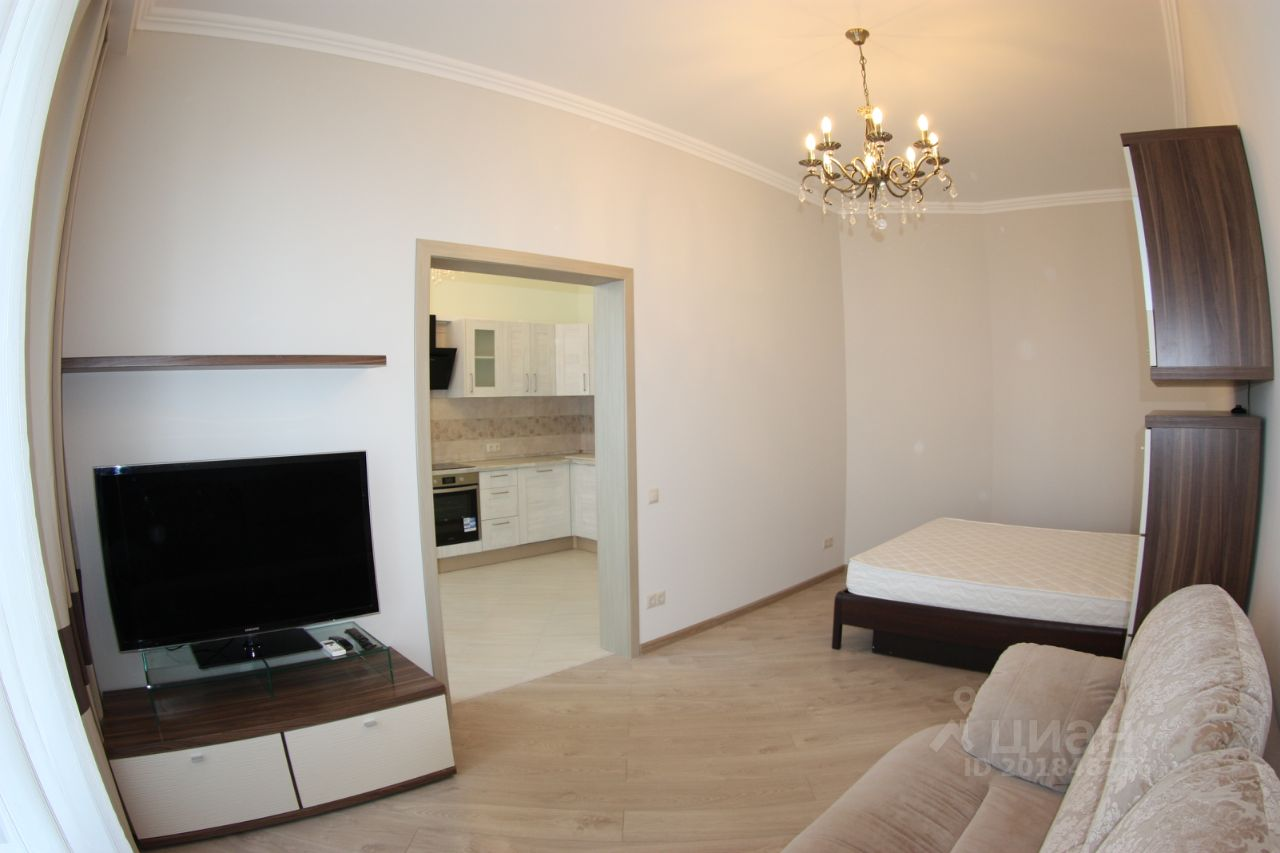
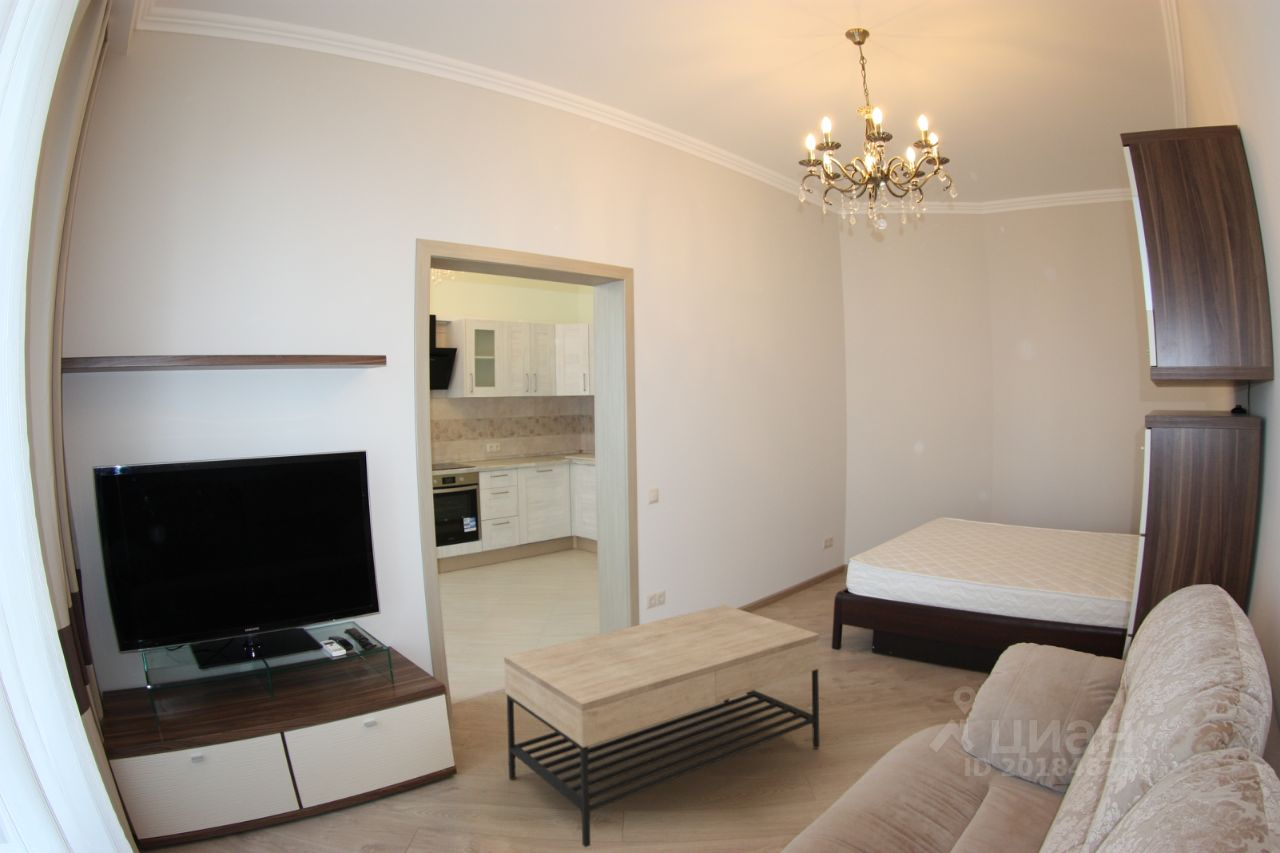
+ coffee table (668, 703)
